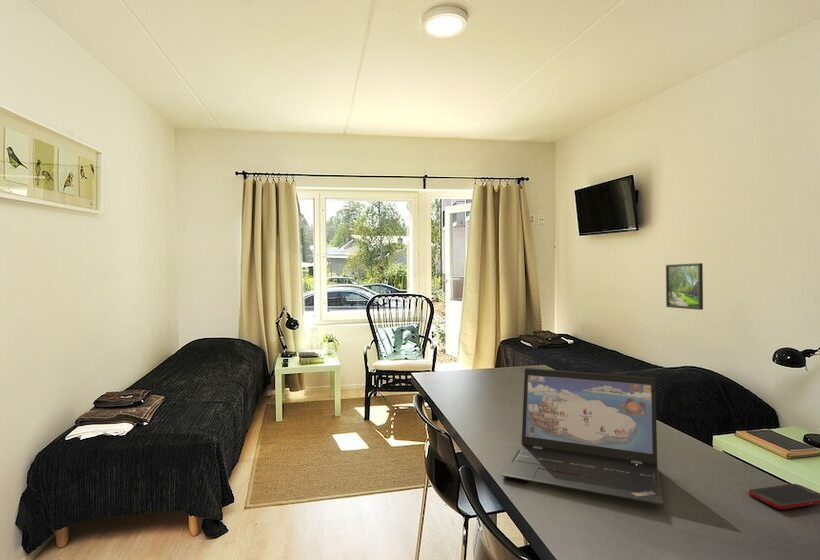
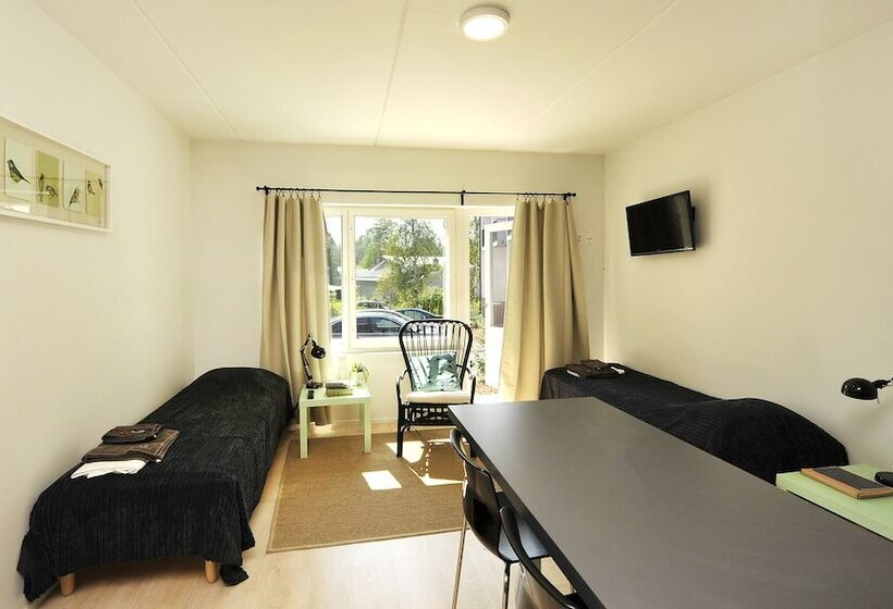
- cell phone (788, 496)
- laptop (582, 426)
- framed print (683, 286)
